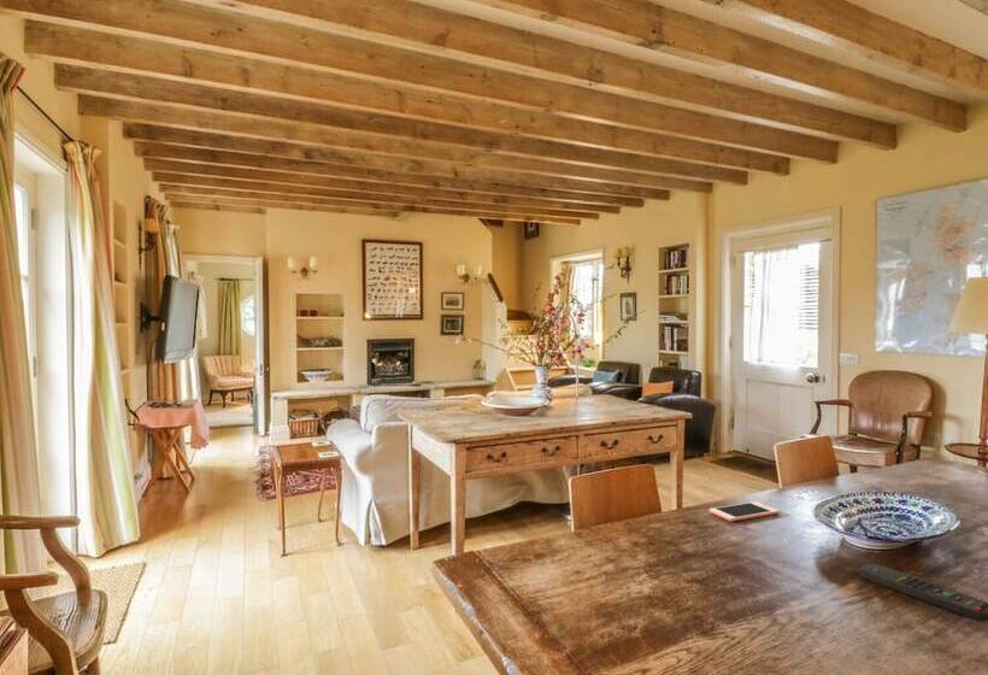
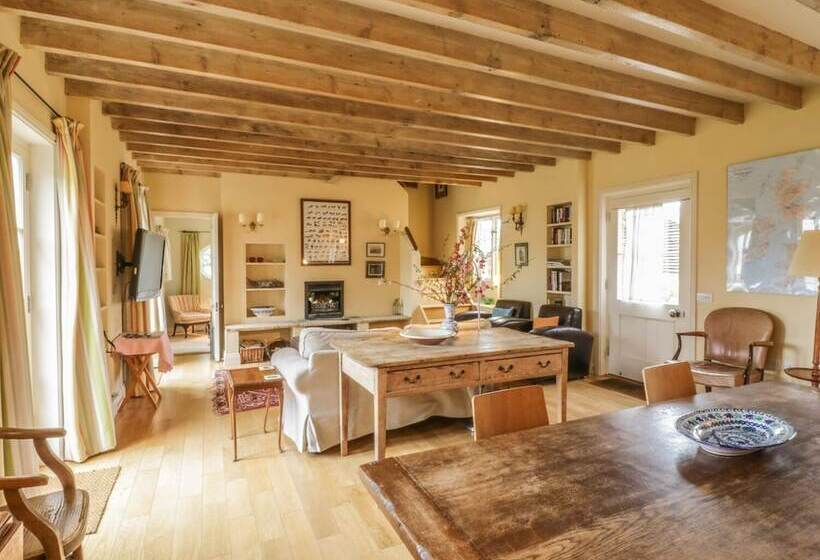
- cell phone (743, 511)
- remote control (923, 589)
